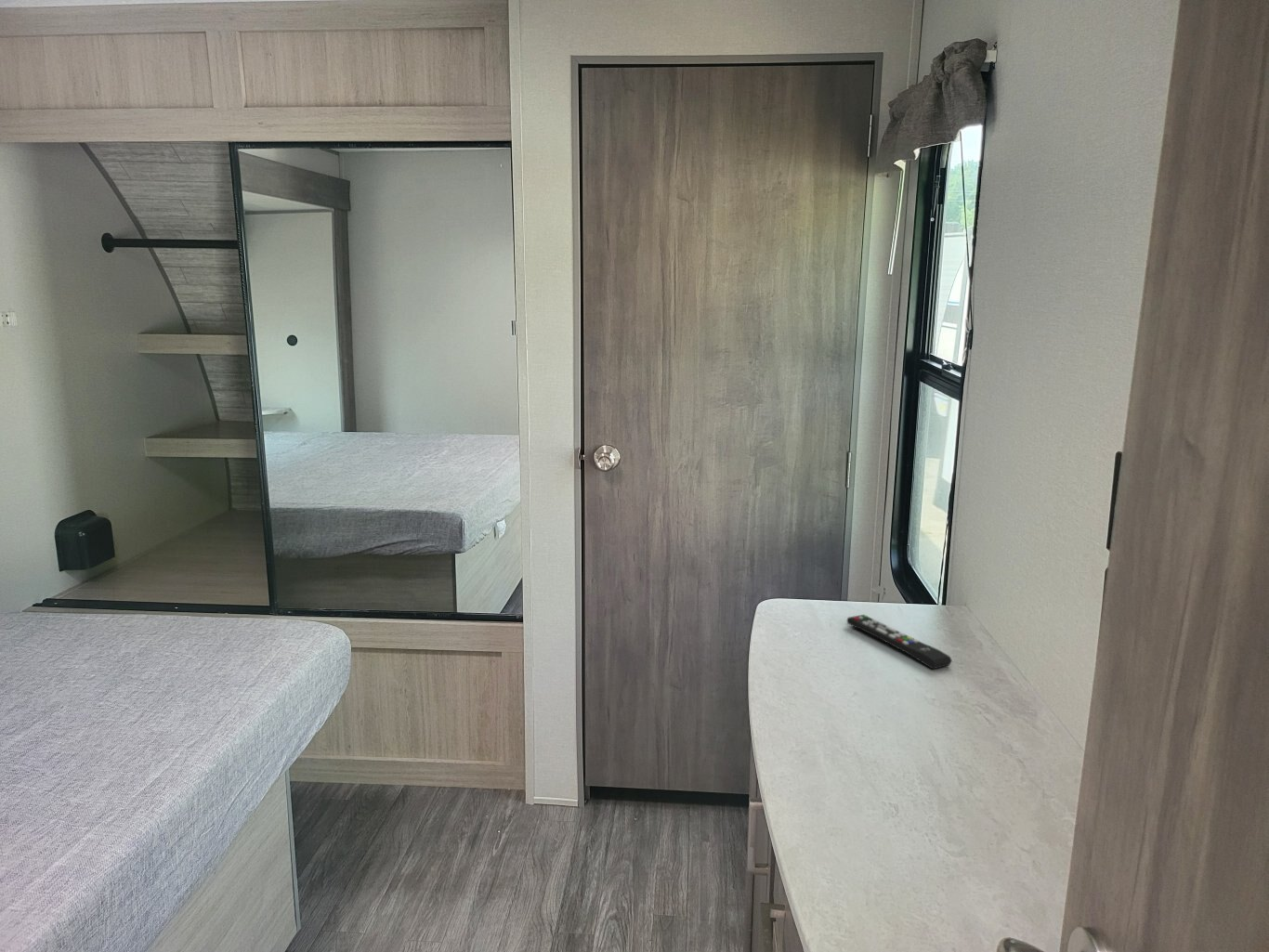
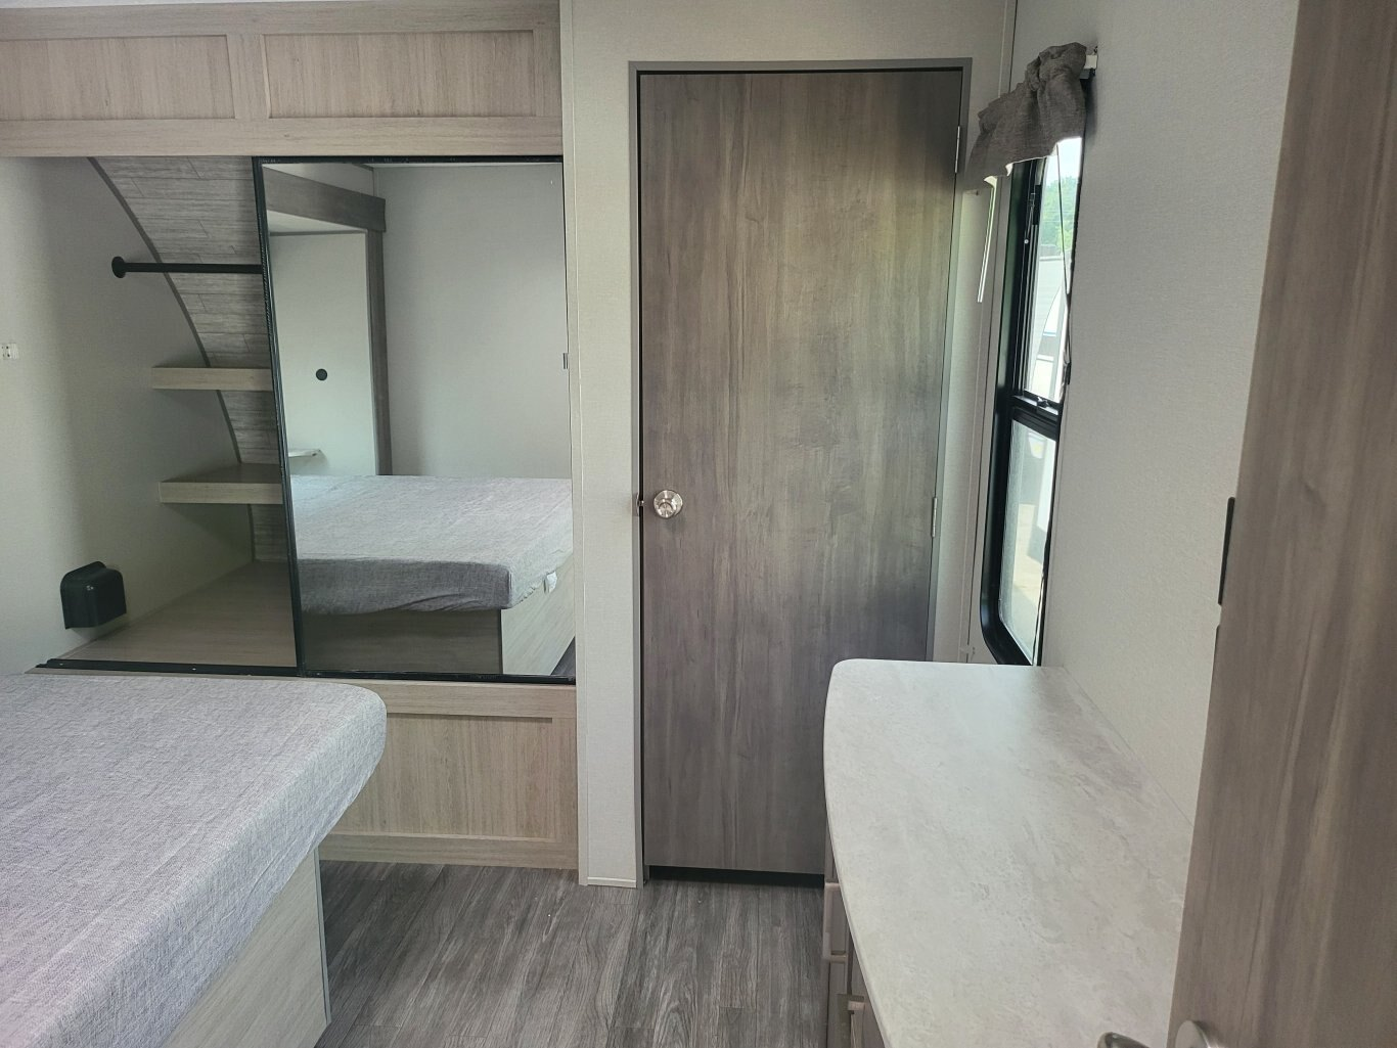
- remote control (896, 639)
